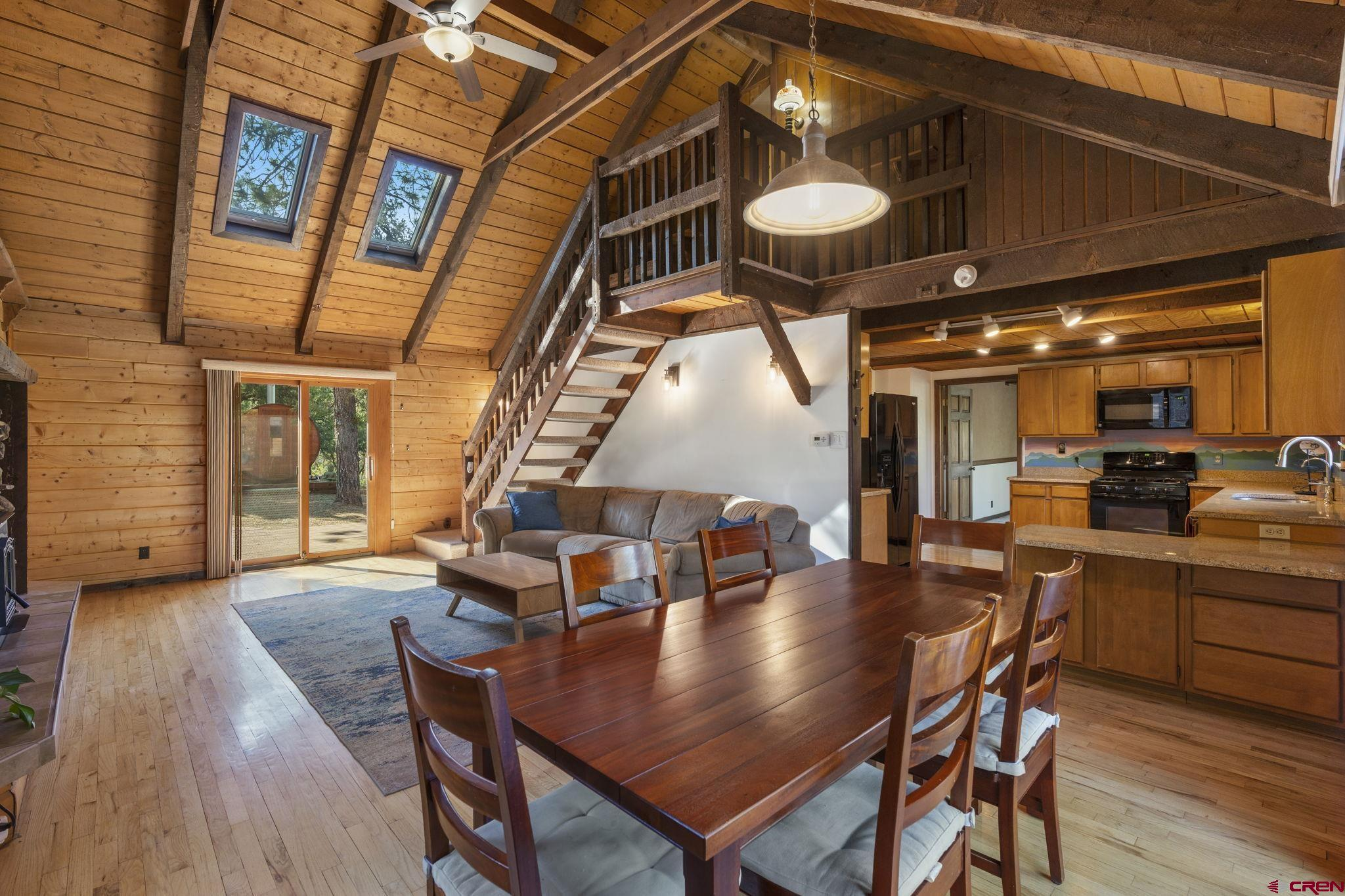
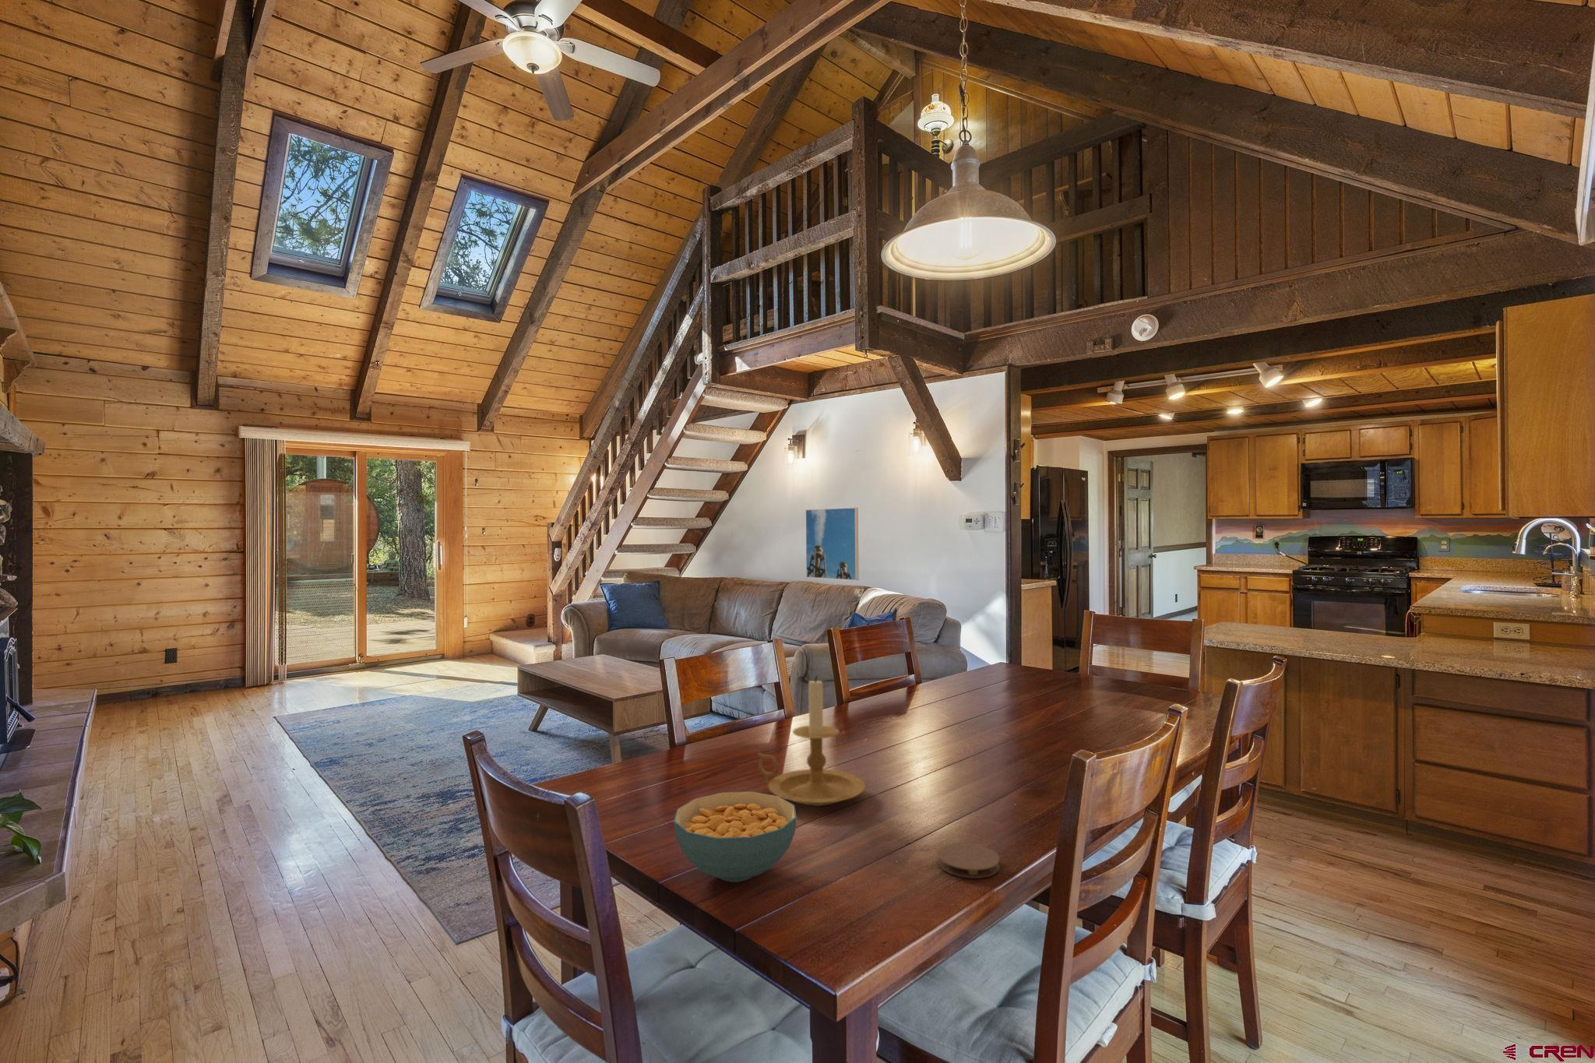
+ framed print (831, 543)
+ cereal bowl (736, 842)
+ coaster (968, 860)
+ candle holder (816, 736)
